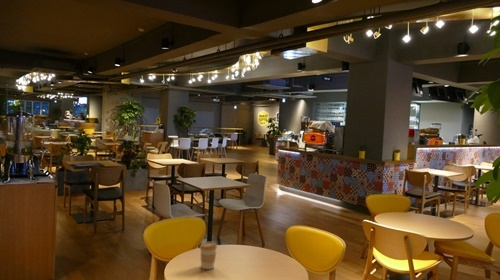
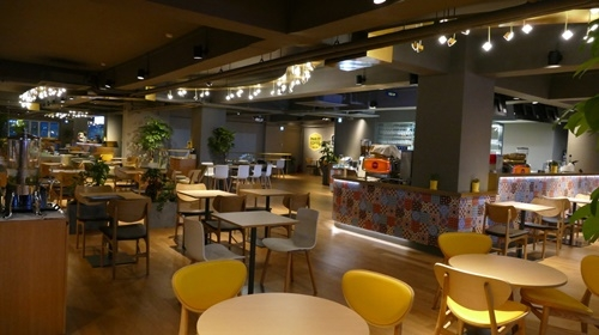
- coffee cup (208, 255)
